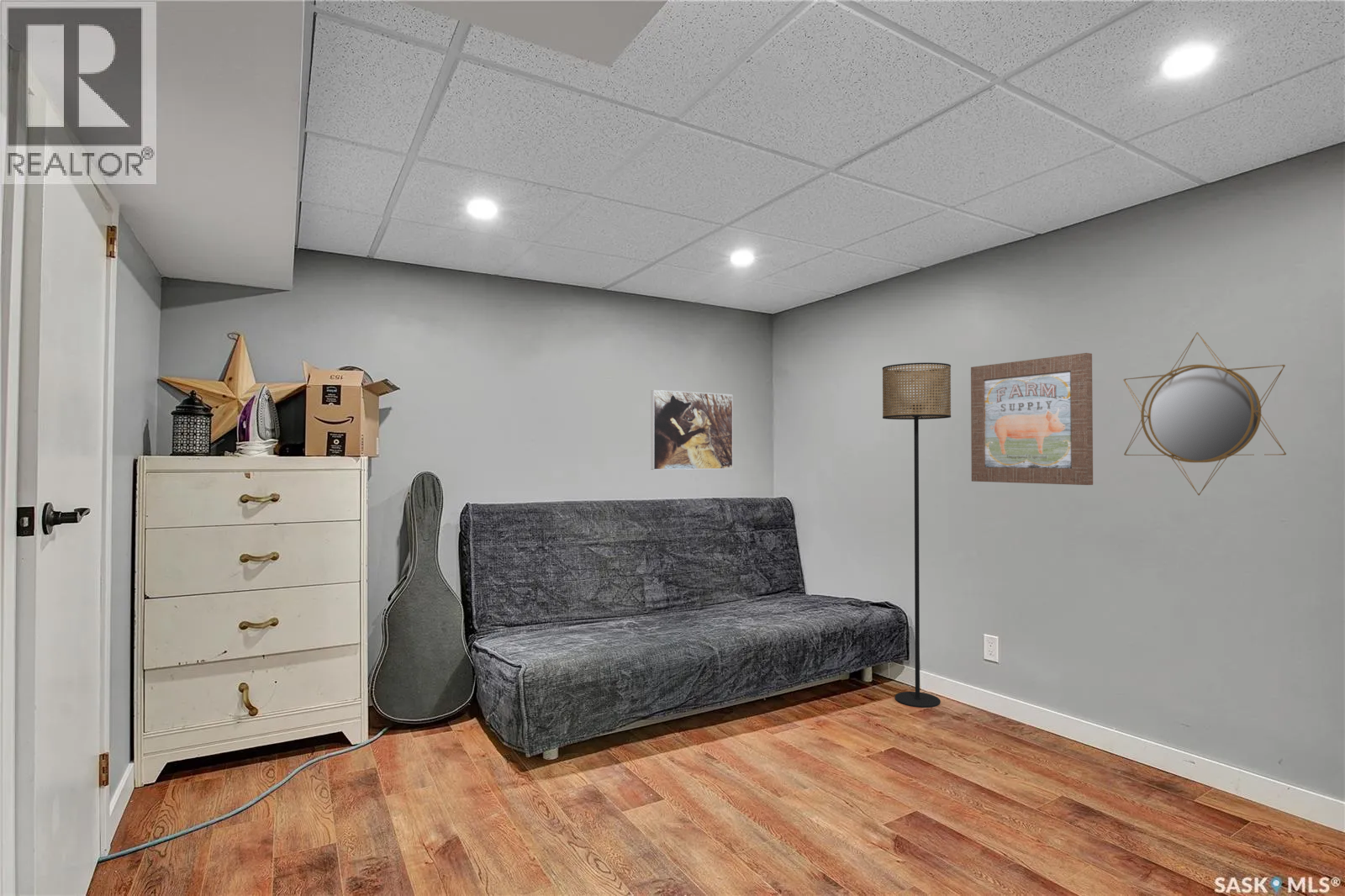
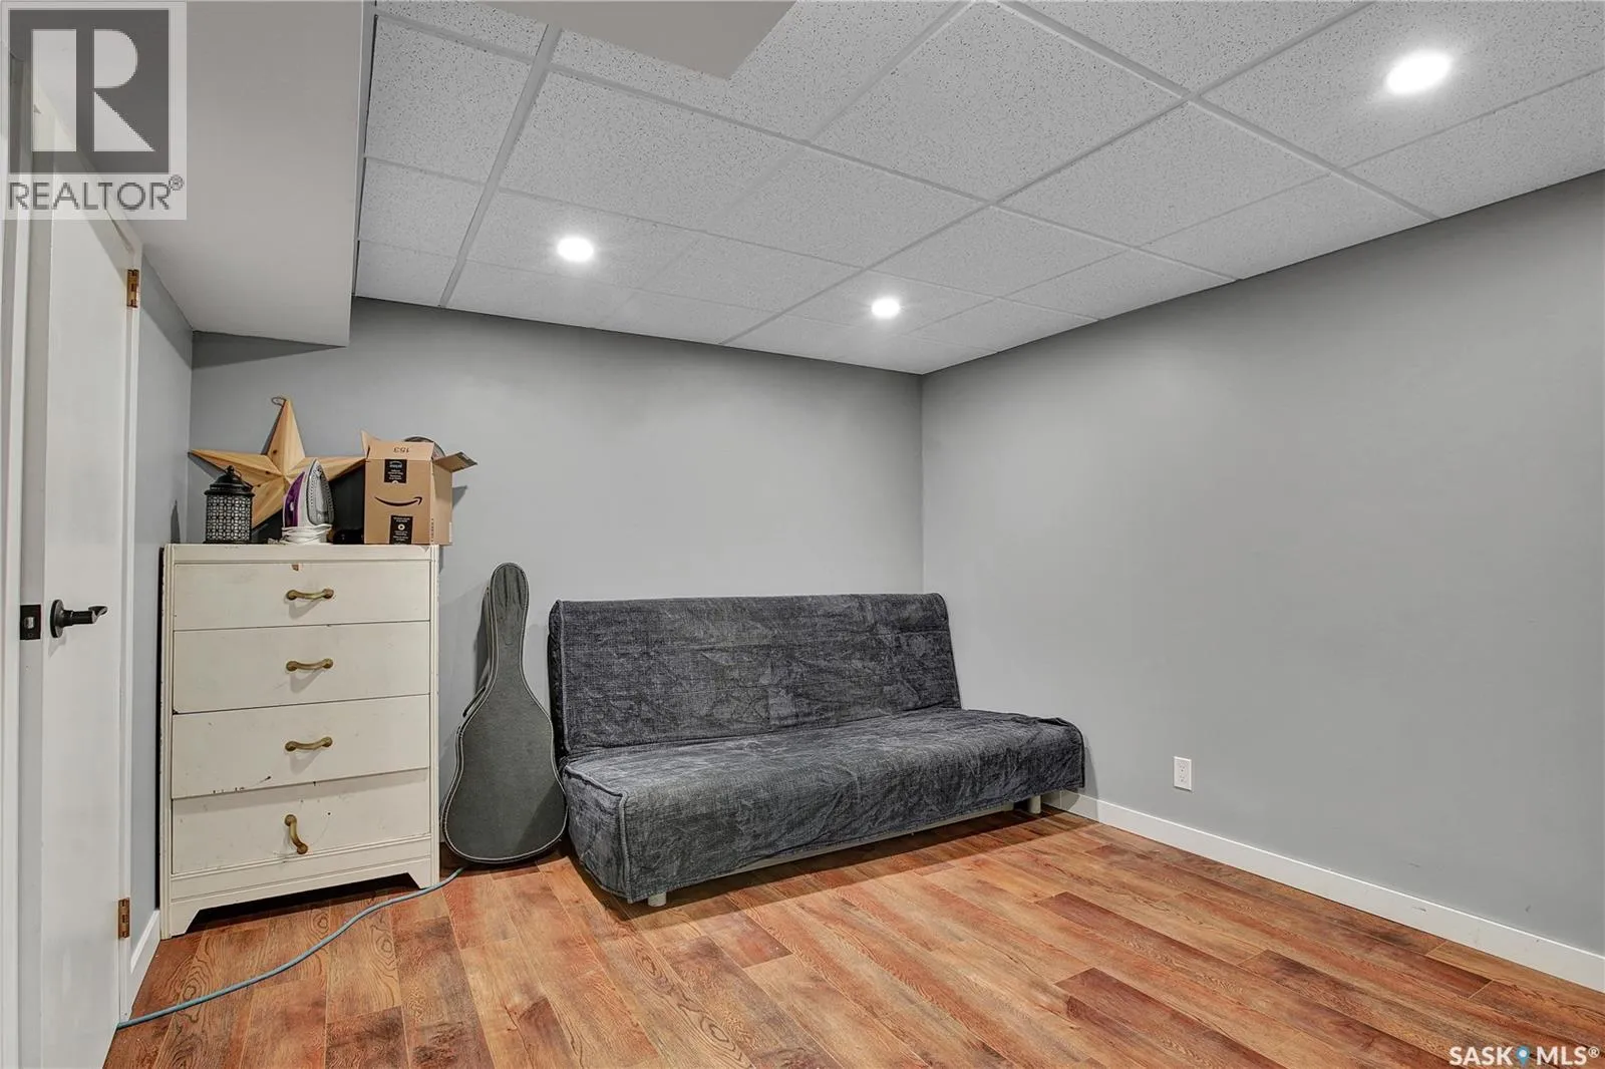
- floor lamp (916, 533)
- home mirror (1198, 414)
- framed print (693, 430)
- wall art (1027, 421)
